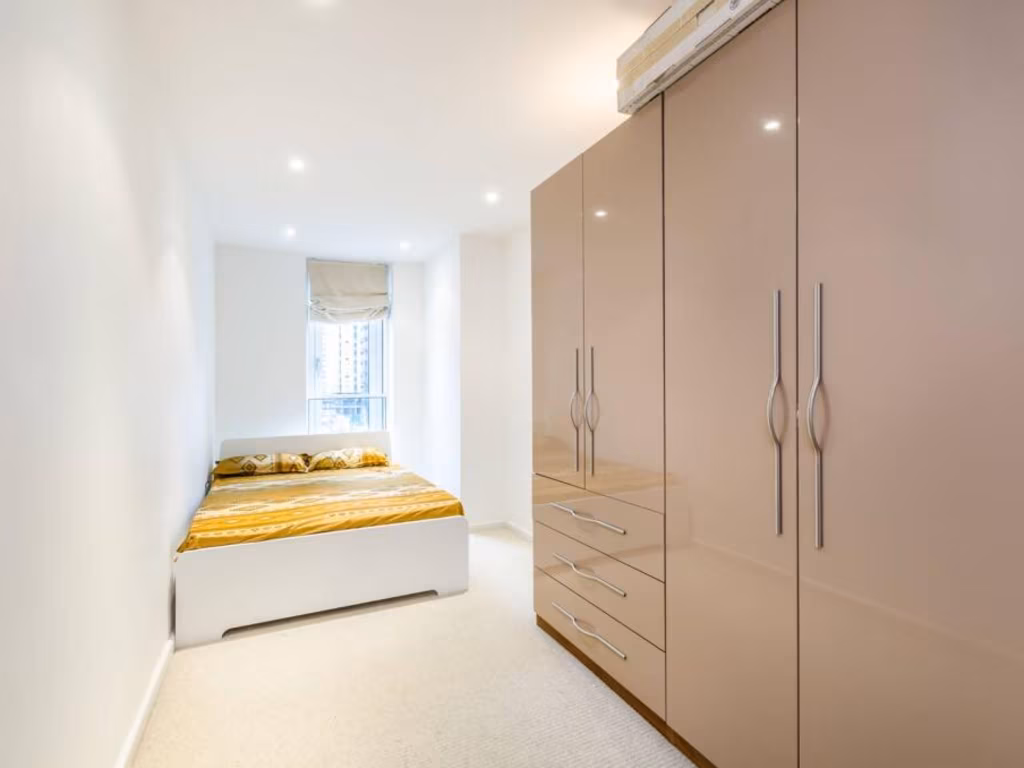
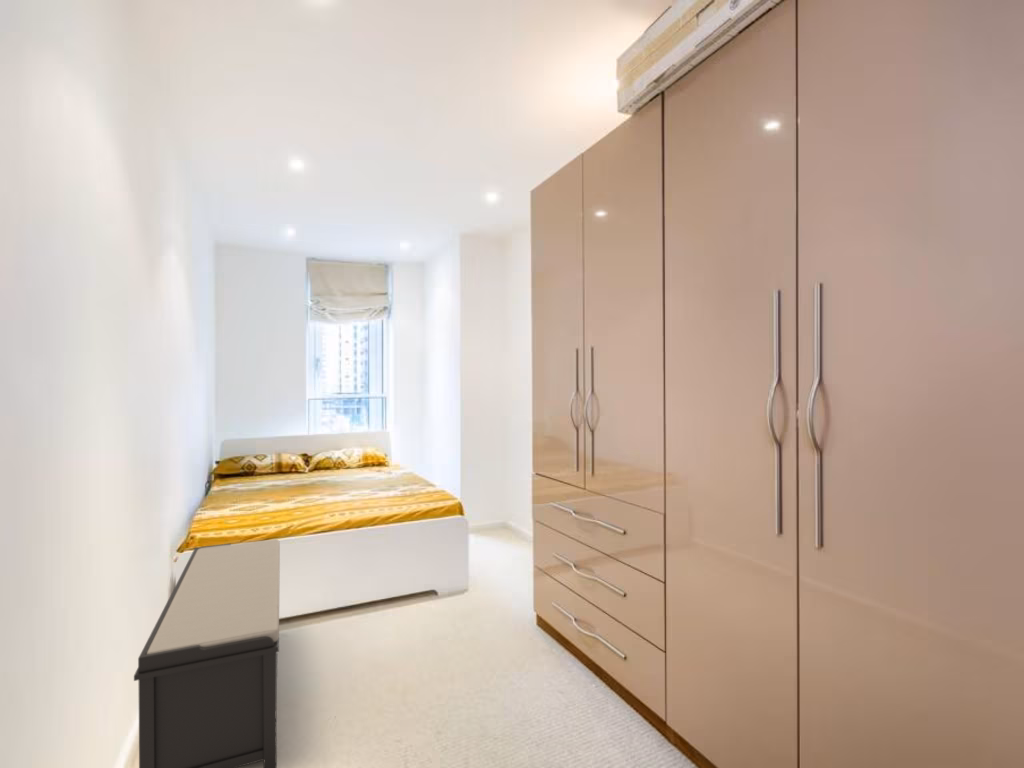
+ bench (227, 640)
